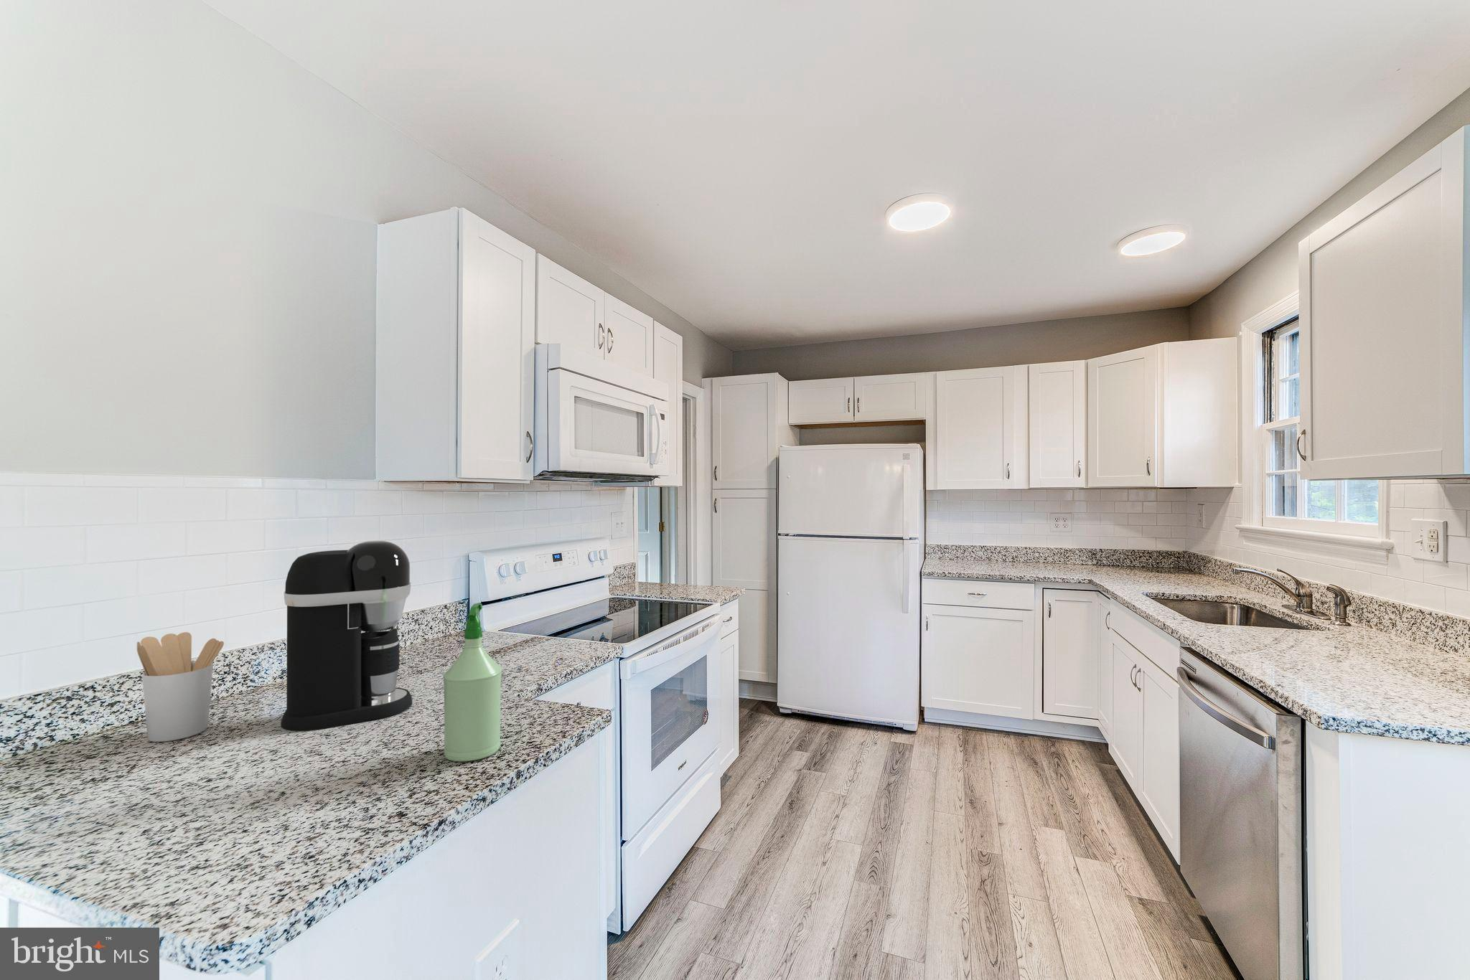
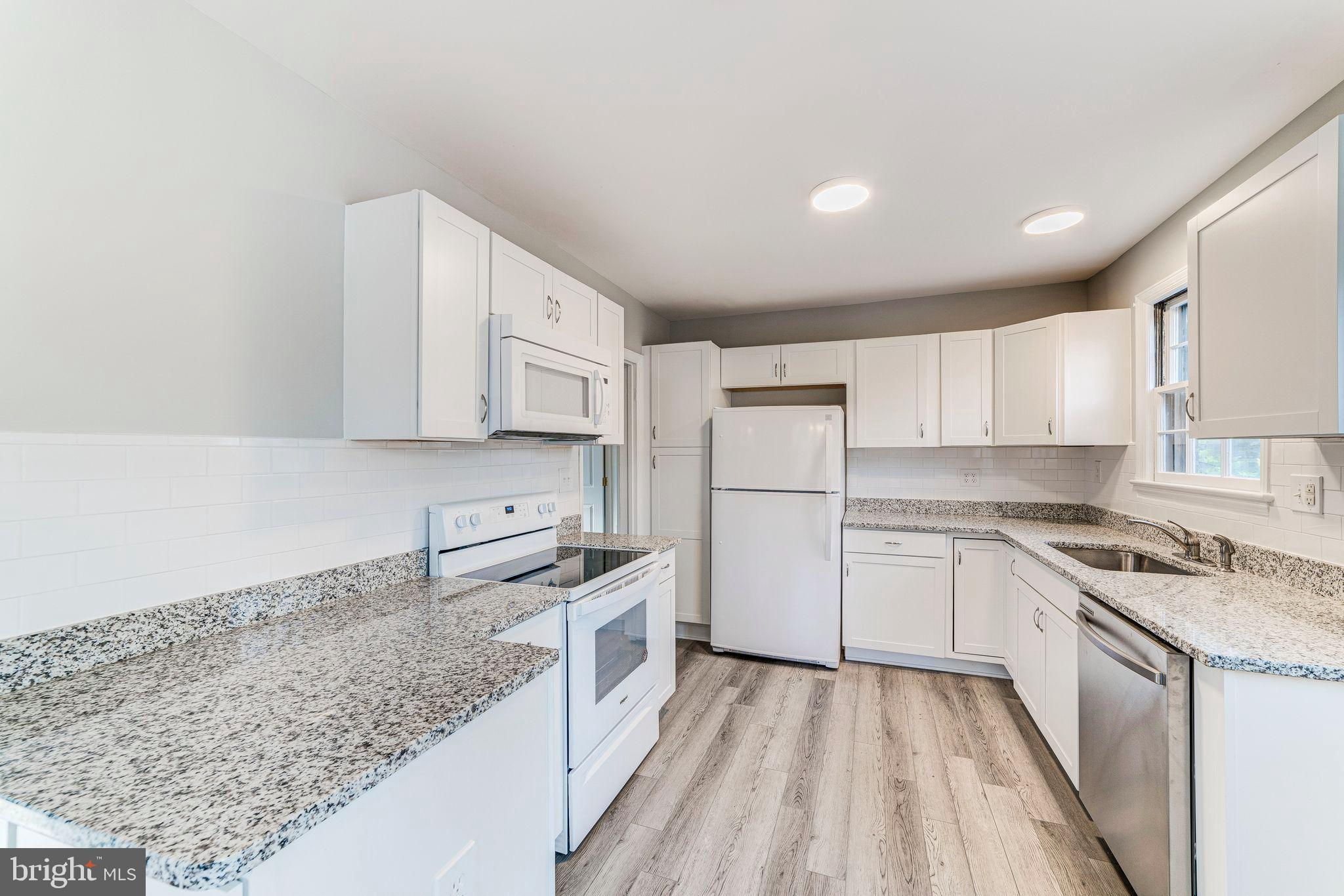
- coffee maker (350, 627)
- utensil holder (174, 681)
- spray bottle (472, 679)
